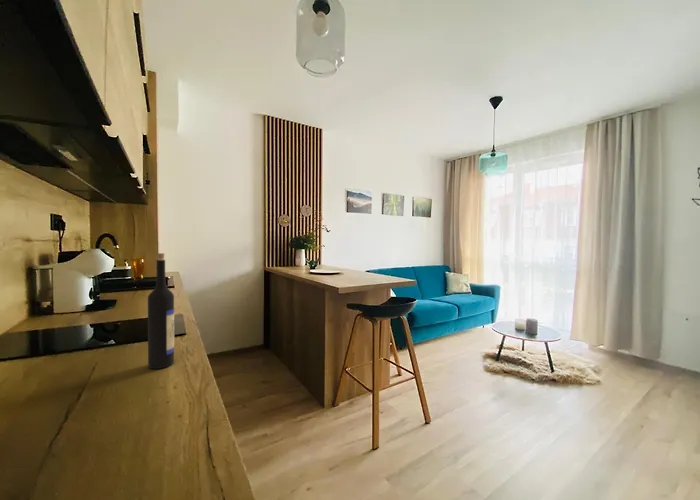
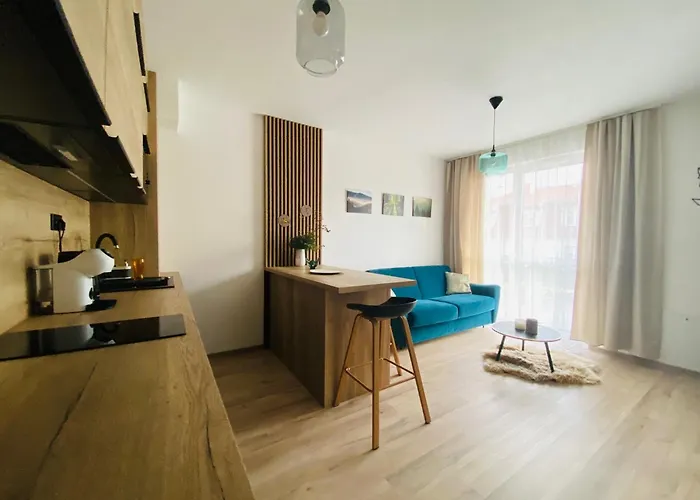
- wine bottle (161, 309)
